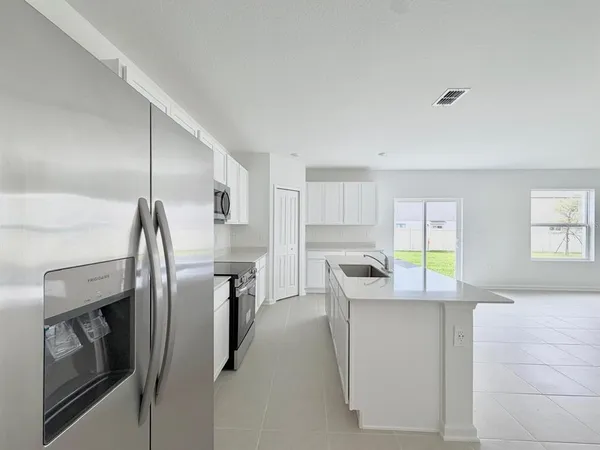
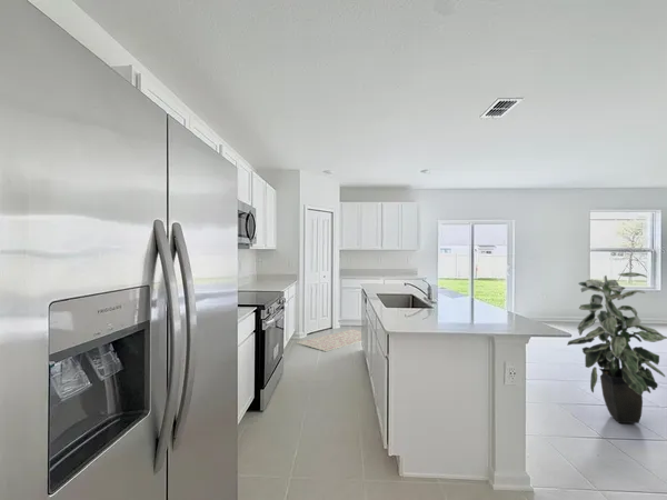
+ rug (340, 339)
+ indoor plant (619, 347)
